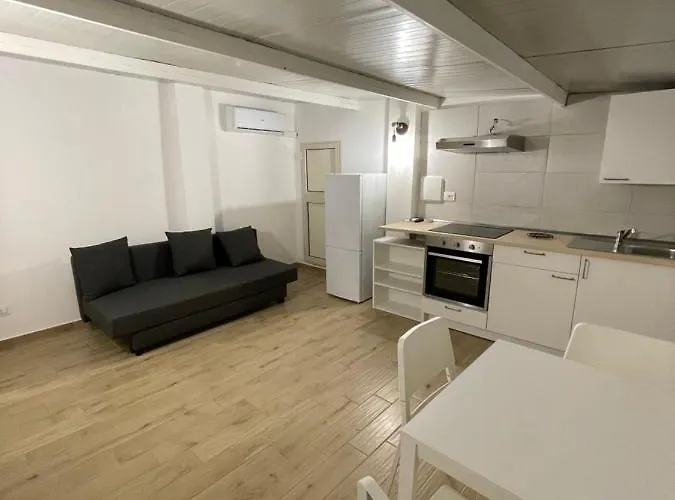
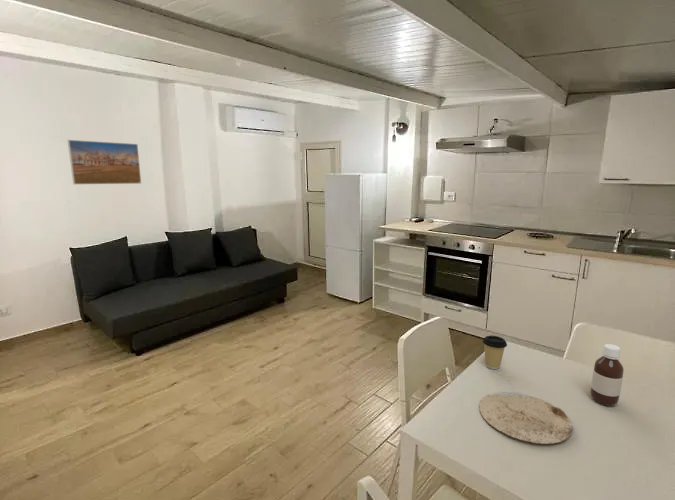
+ coffee cup (493, 352)
+ plate (523, 413)
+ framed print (106, 163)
+ bottle (607, 374)
